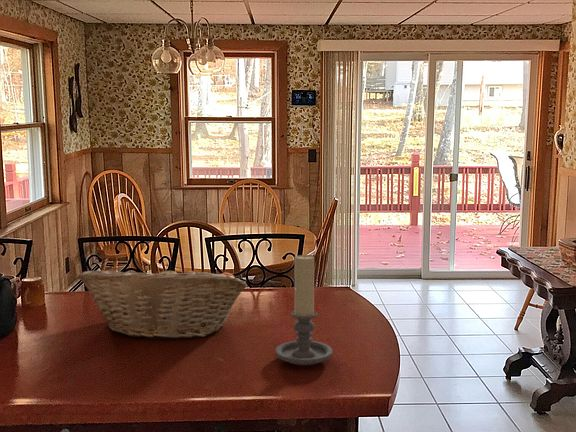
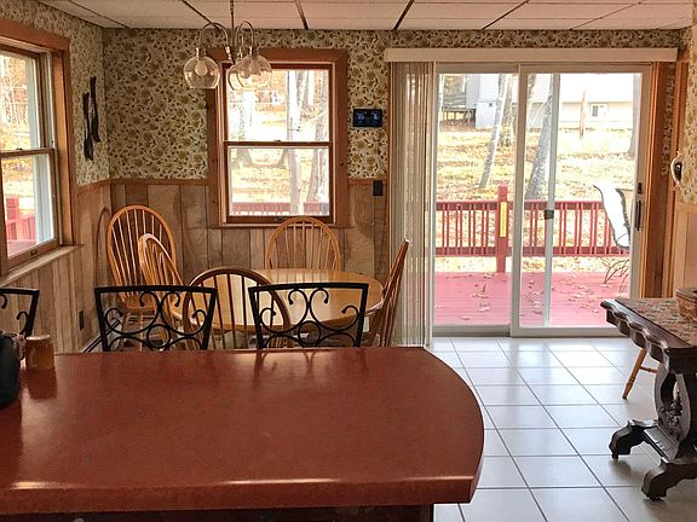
- candle holder (304, 305)
- fruit basket (163, 293)
